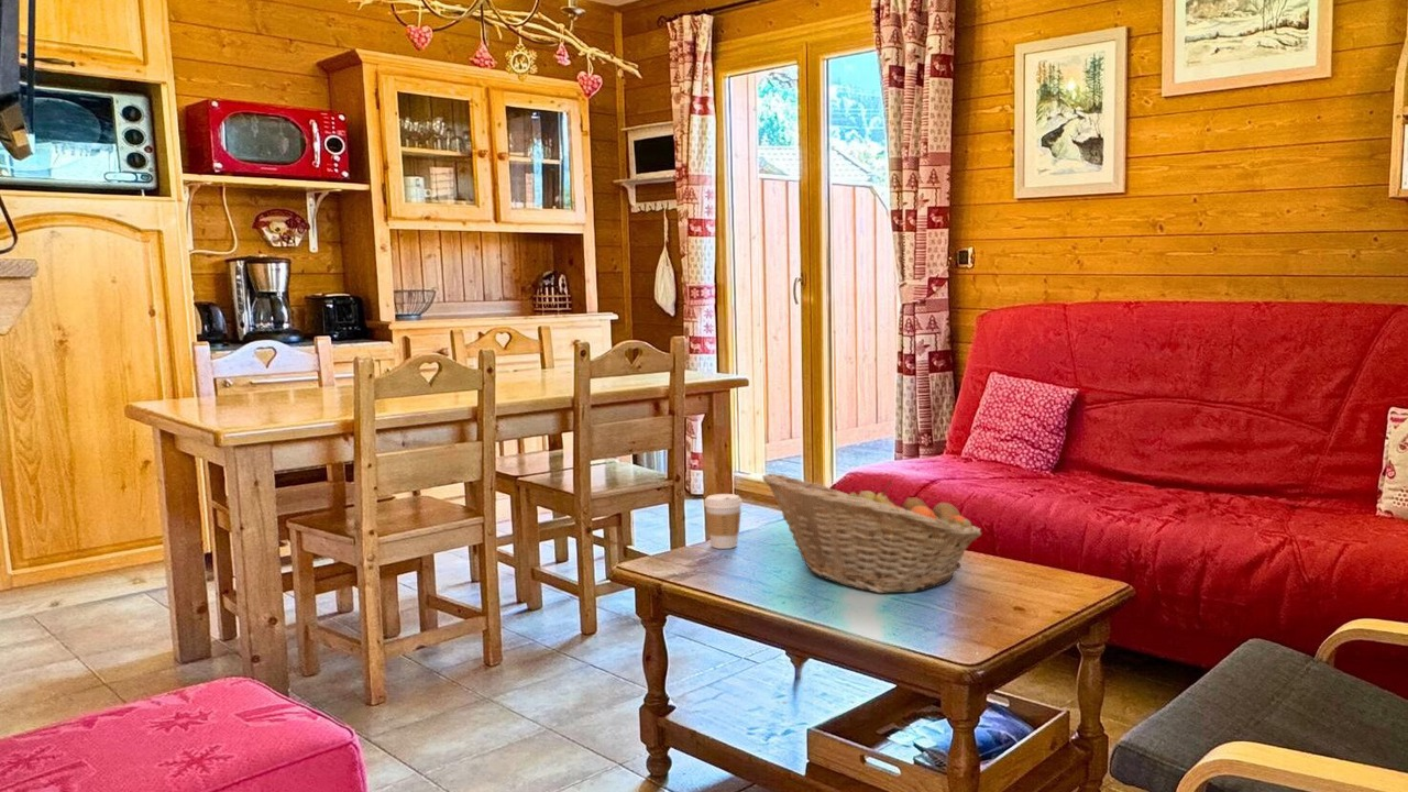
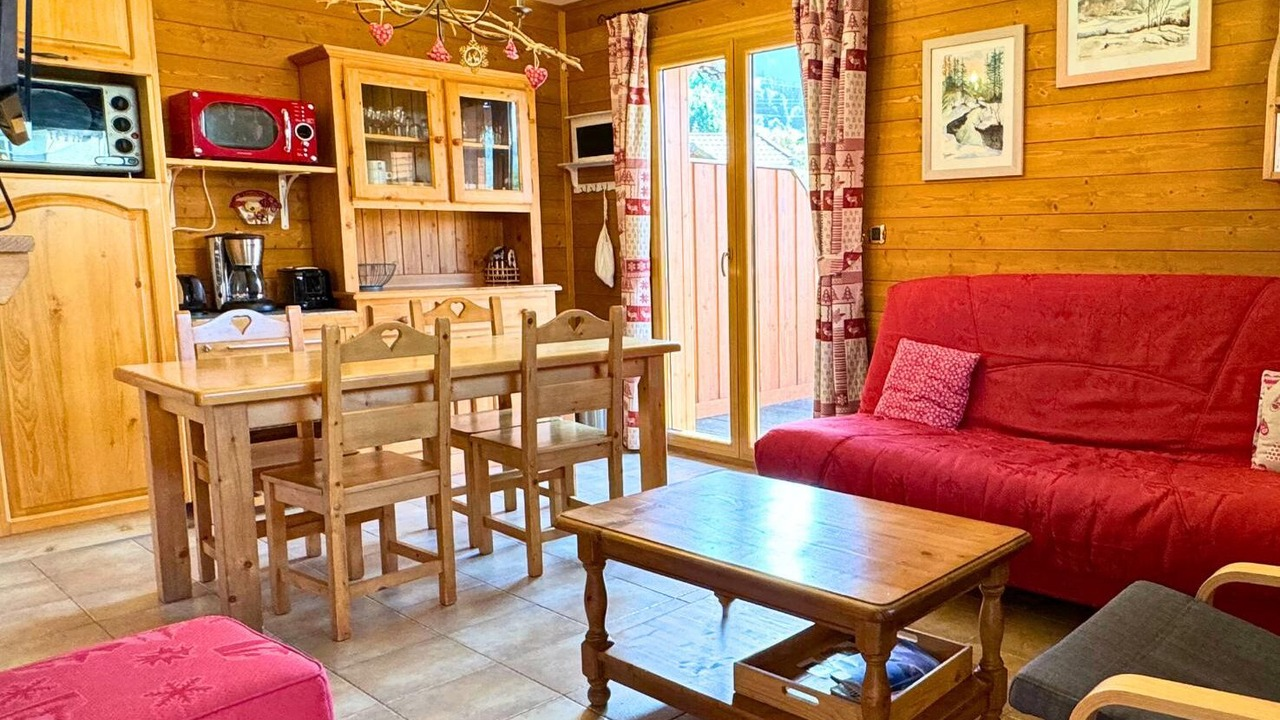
- coffee cup (723, 519)
- fruit basket (867, 521)
